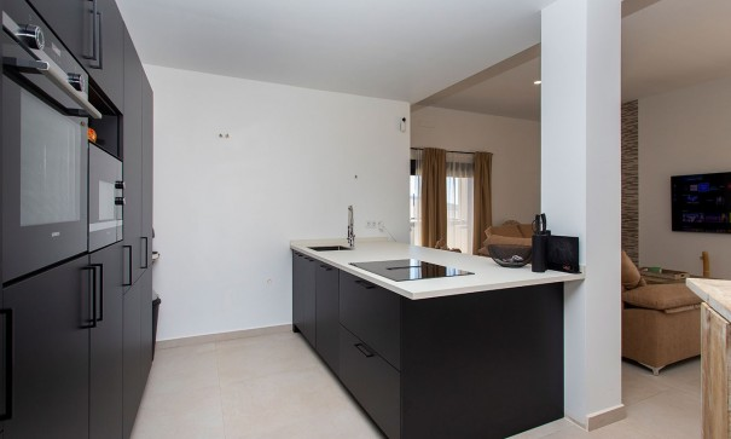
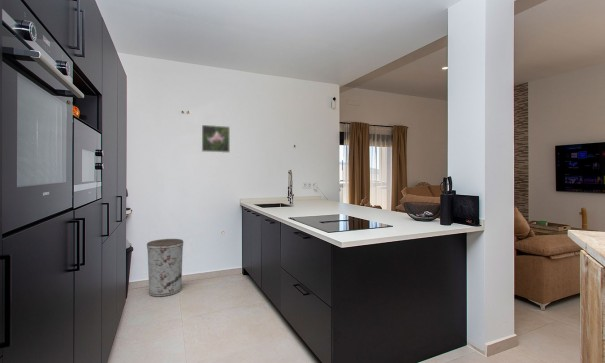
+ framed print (215, 138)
+ trash can (165, 265)
